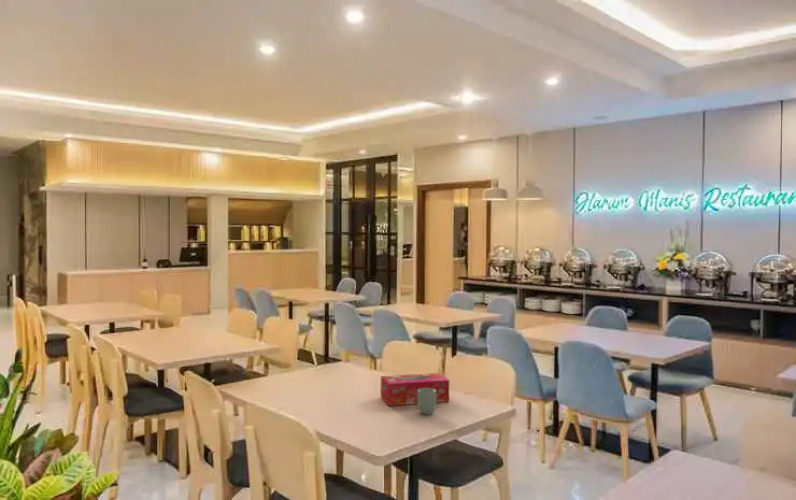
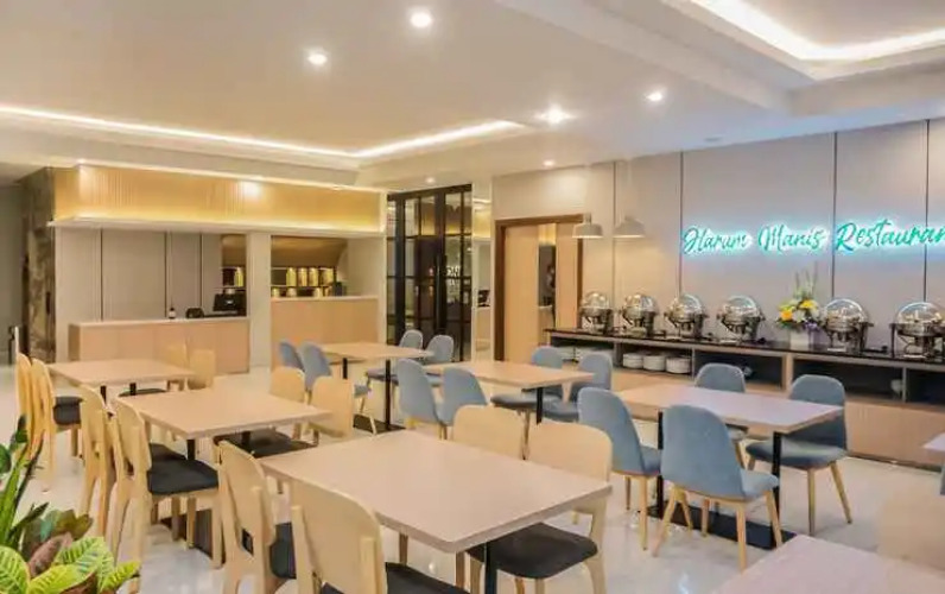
- cup (426, 401)
- tissue box (414, 388)
